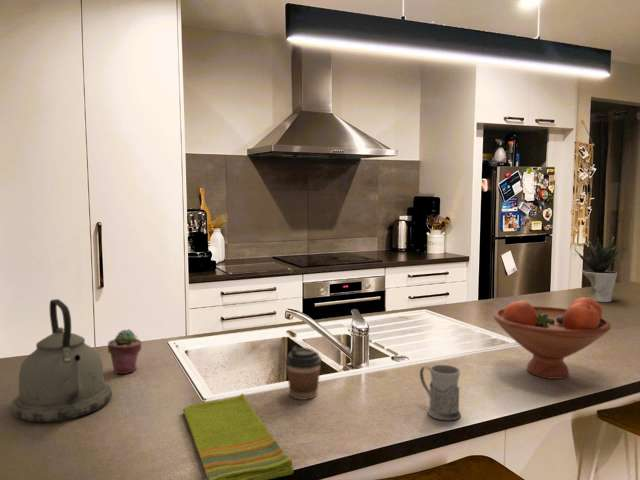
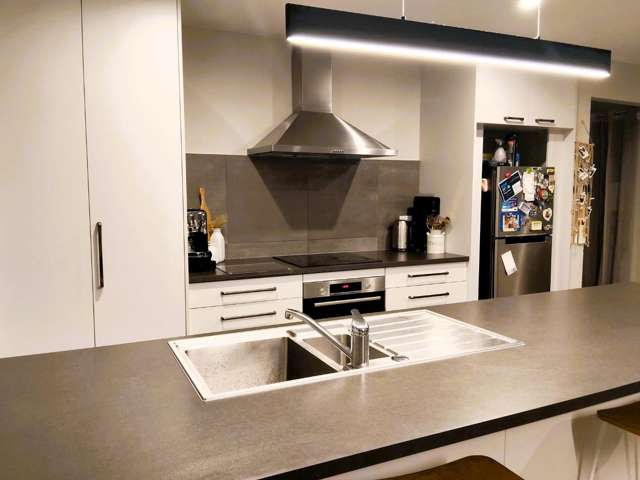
- kettle (65, 354)
- potted plant (599, 268)
- coffee cup (303, 371)
- mug (438, 388)
- dish towel (231, 433)
- fruit bowl (549, 334)
- potted succulent (124, 350)
